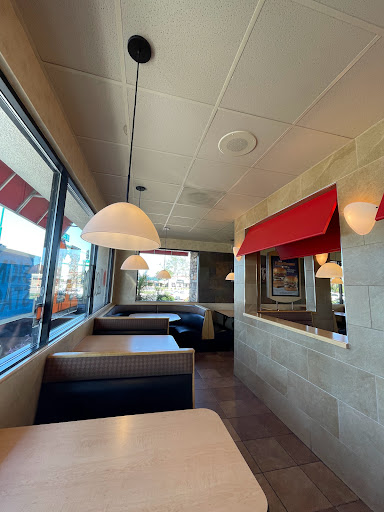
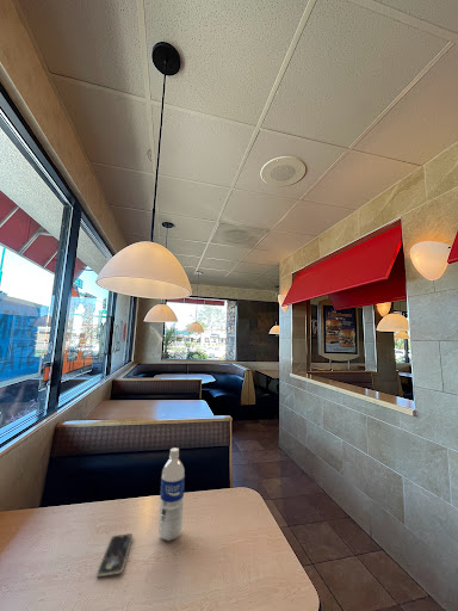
+ smartphone (116, 553)
+ water bottle (172, 490)
